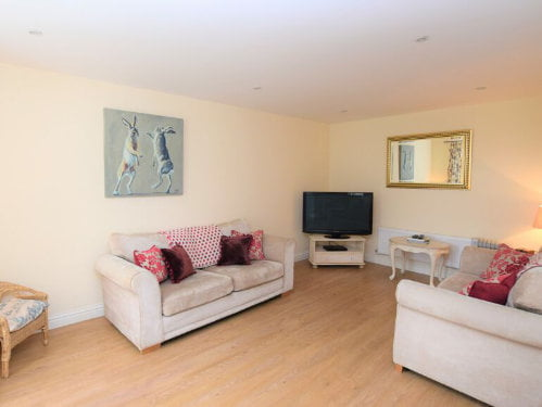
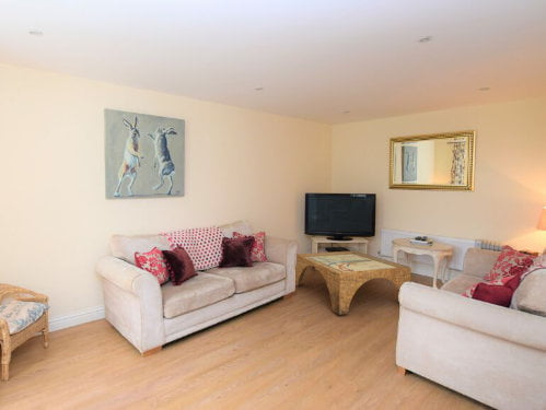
+ coffee table (347, 277)
